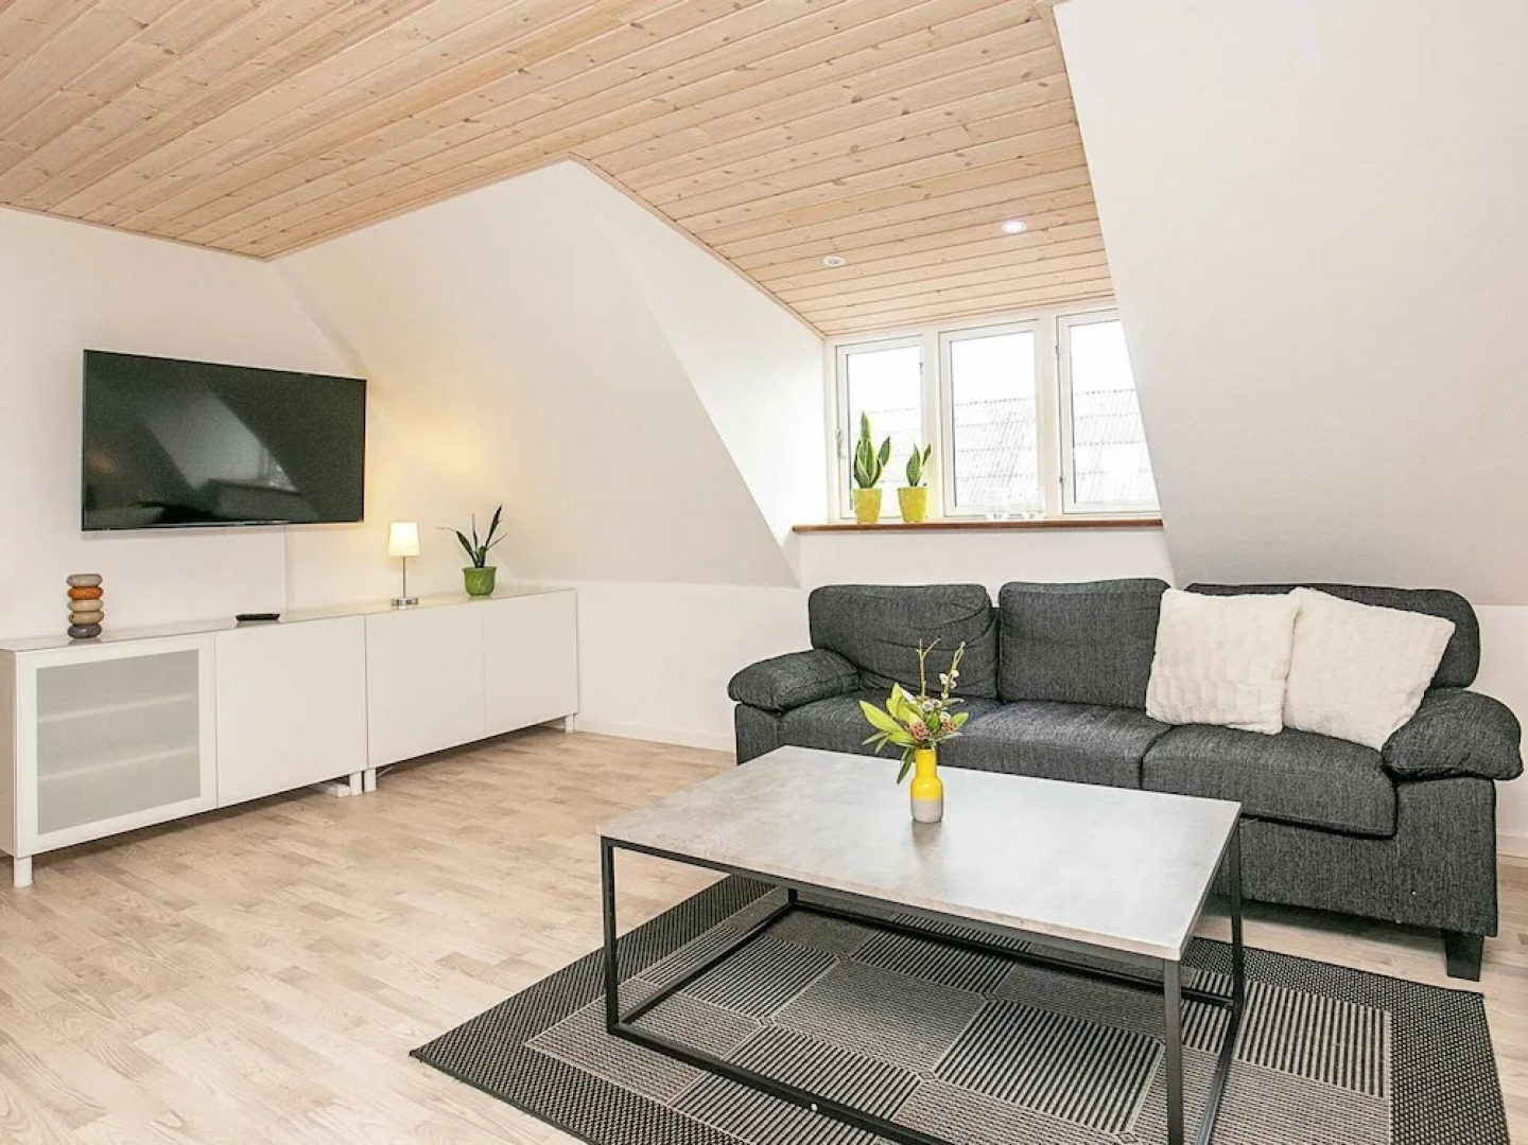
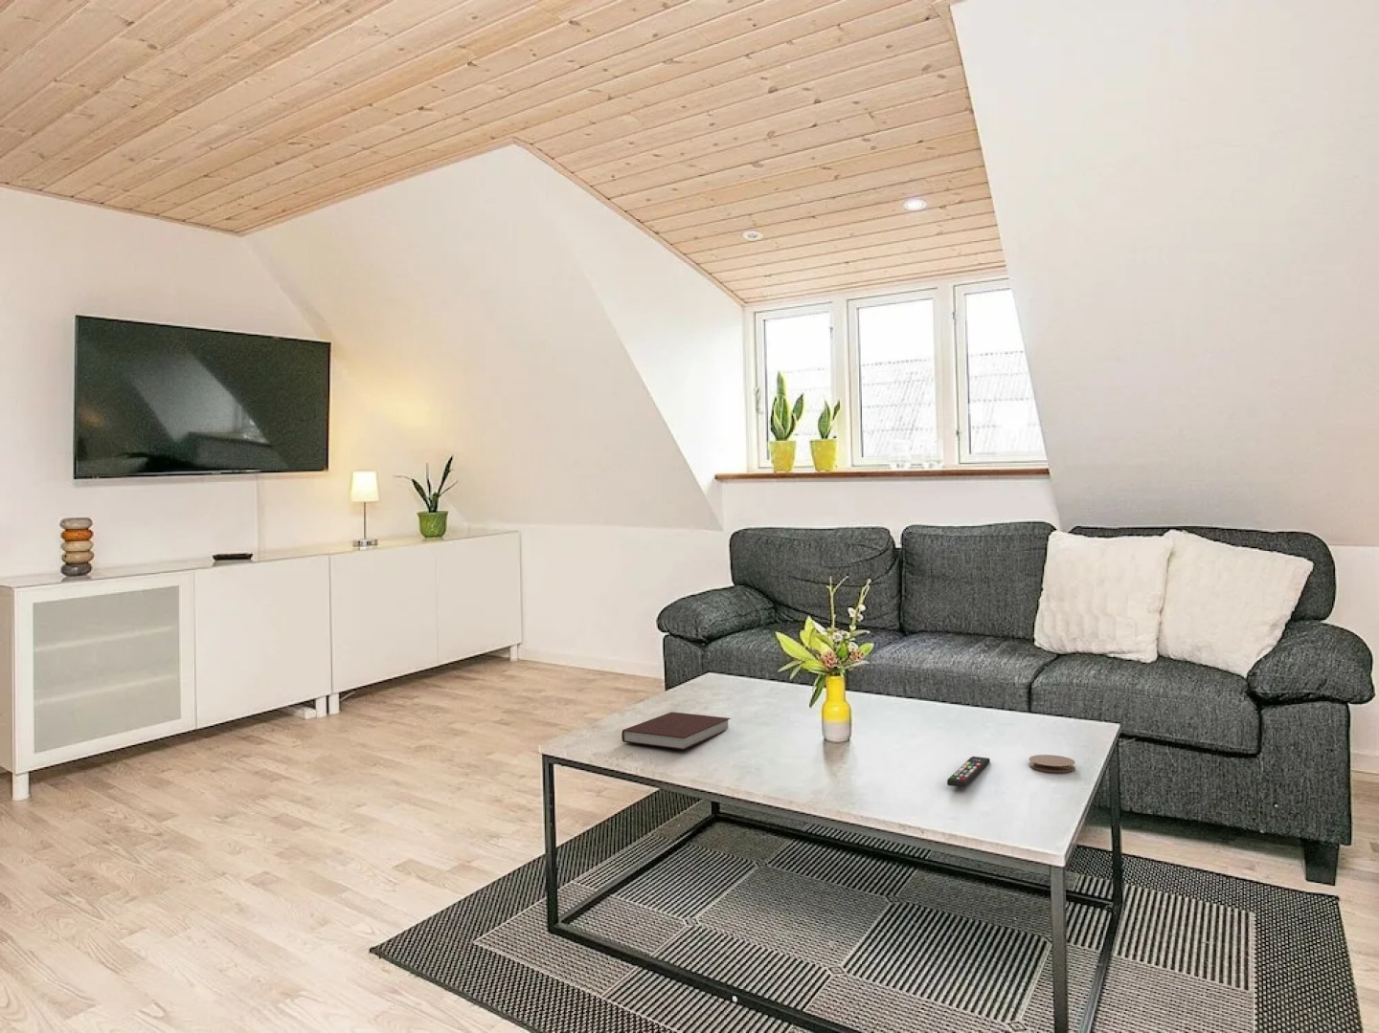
+ remote control (970, 770)
+ notebook (678, 729)
+ coaster (1051, 763)
